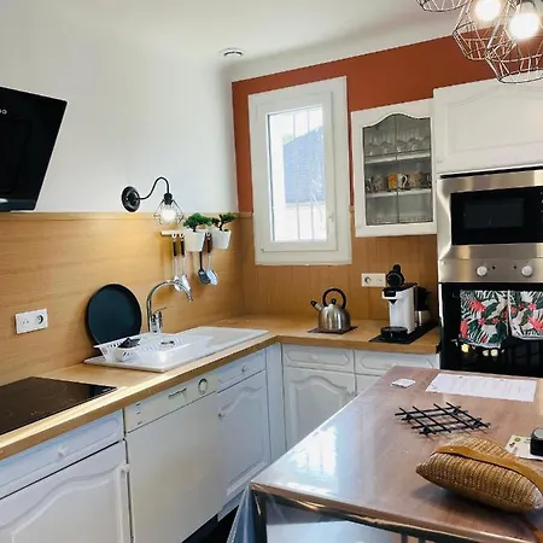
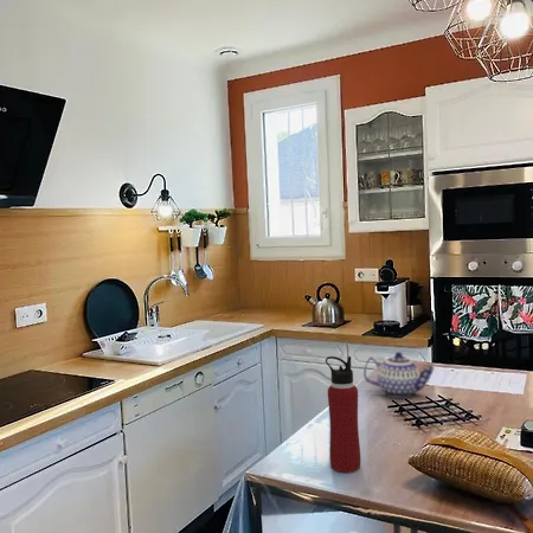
+ teapot (397, 372)
+ water bottle (342, 411)
